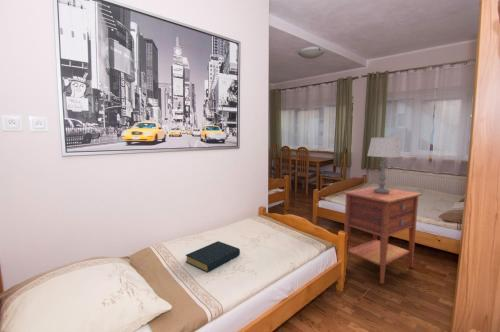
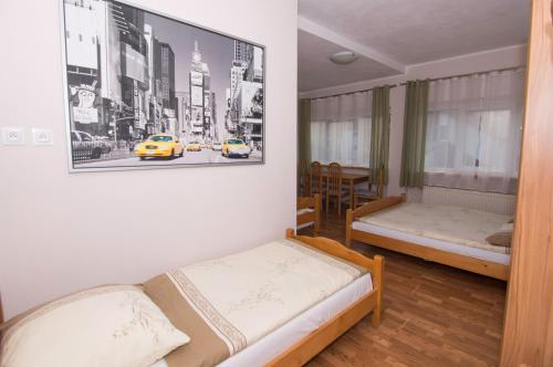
- nightstand (379, 229)
- hardback book (213, 255)
- table lamp (383, 165)
